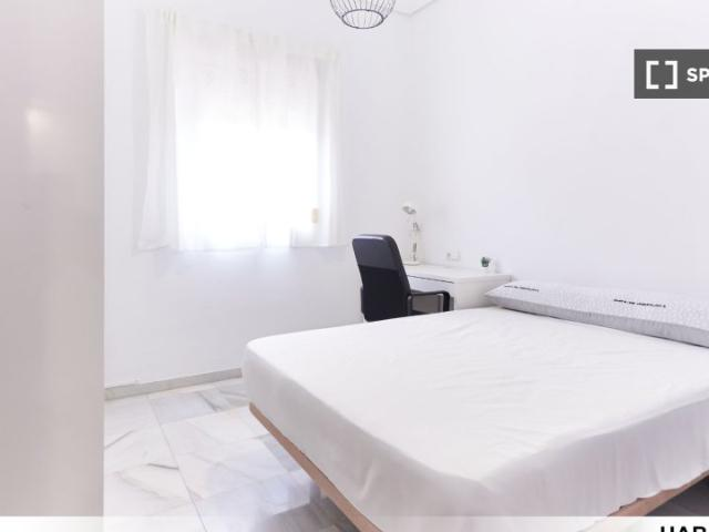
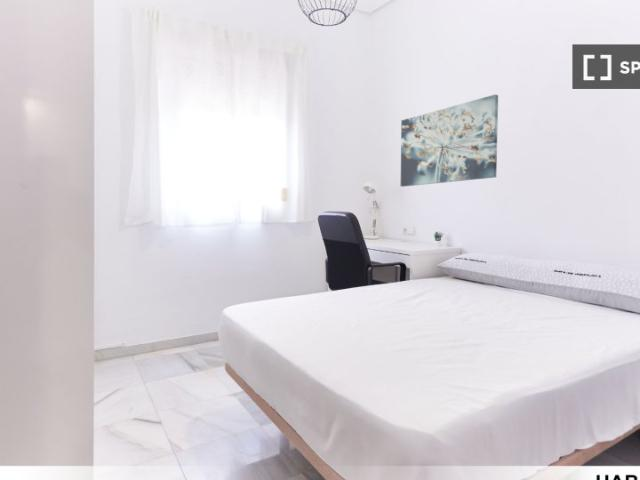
+ wall art (443, 145)
